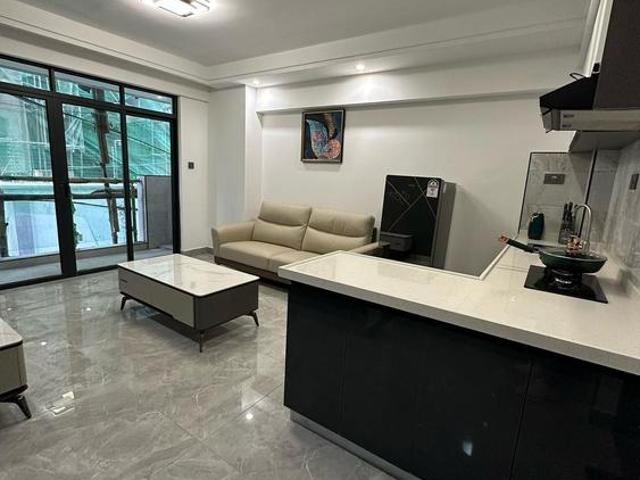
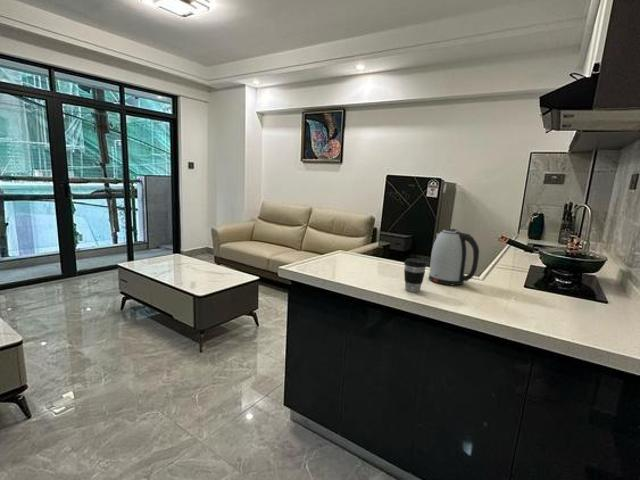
+ kettle (454, 256)
+ coffee cup (414, 275)
